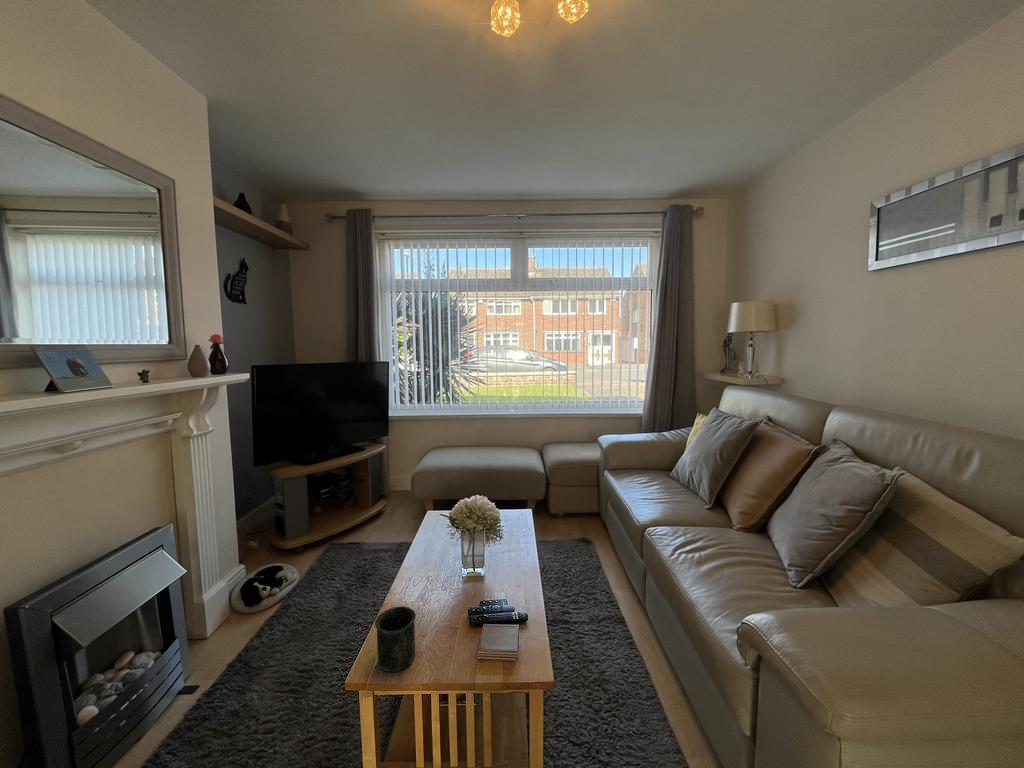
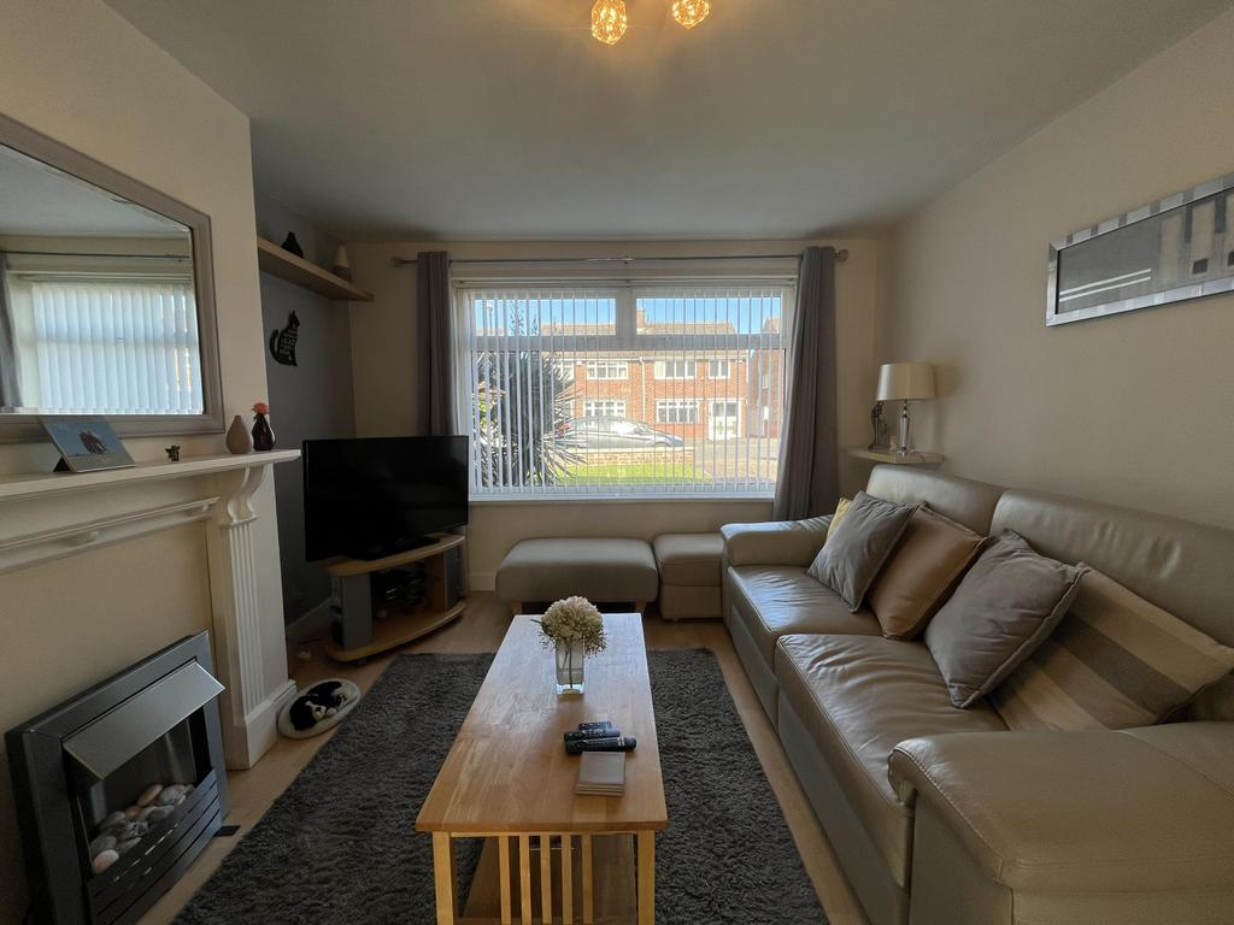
- mug (398, 634)
